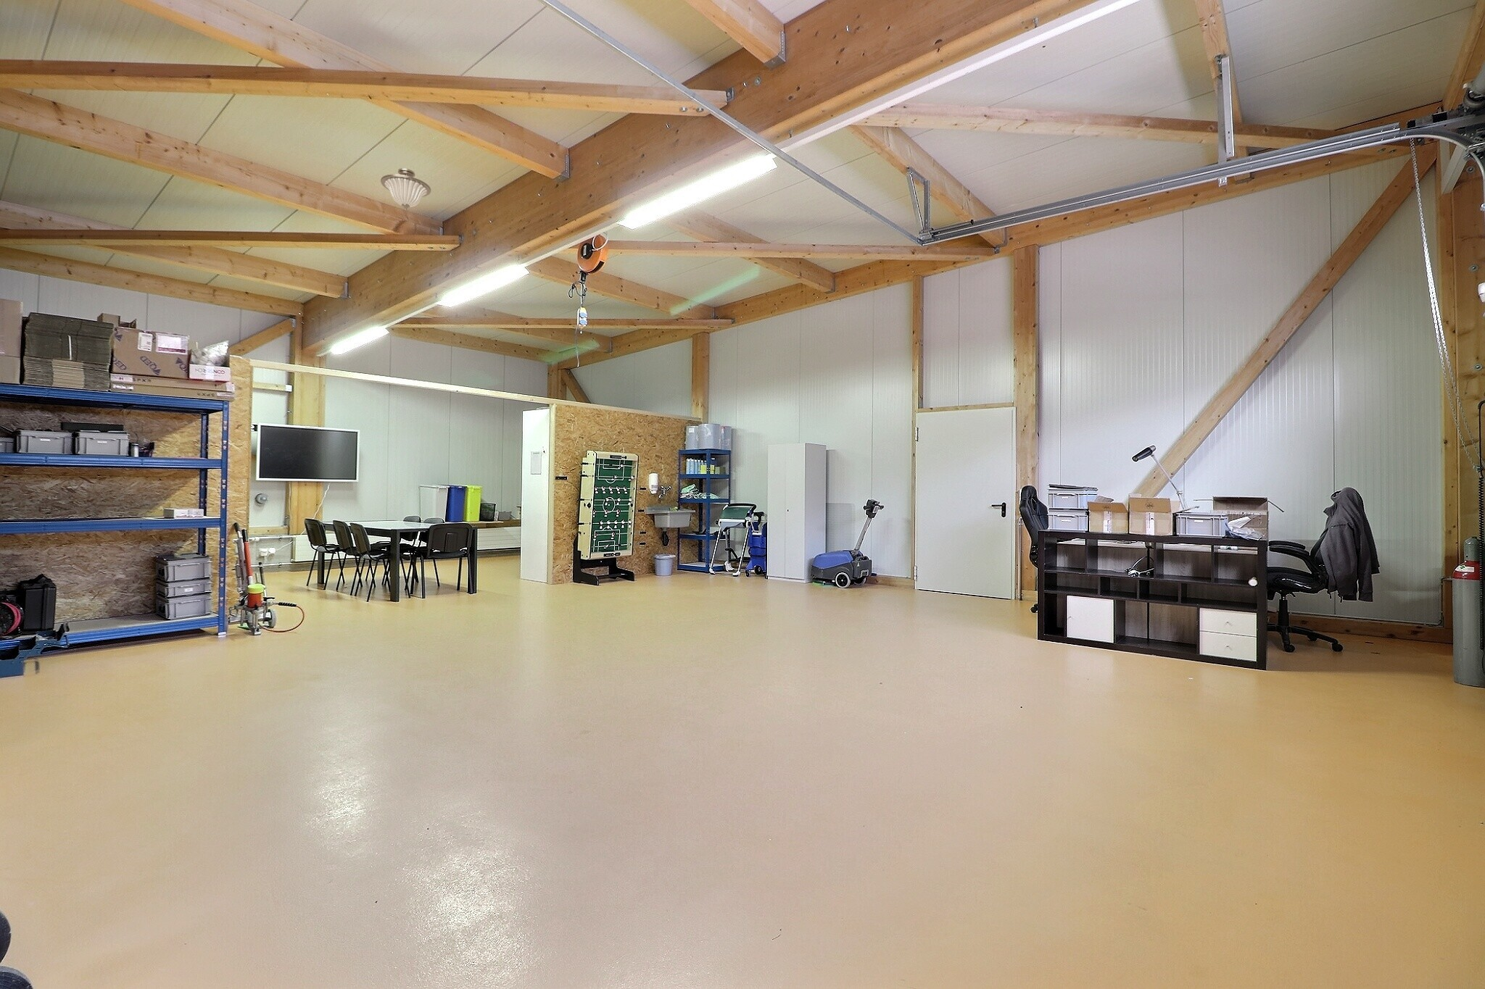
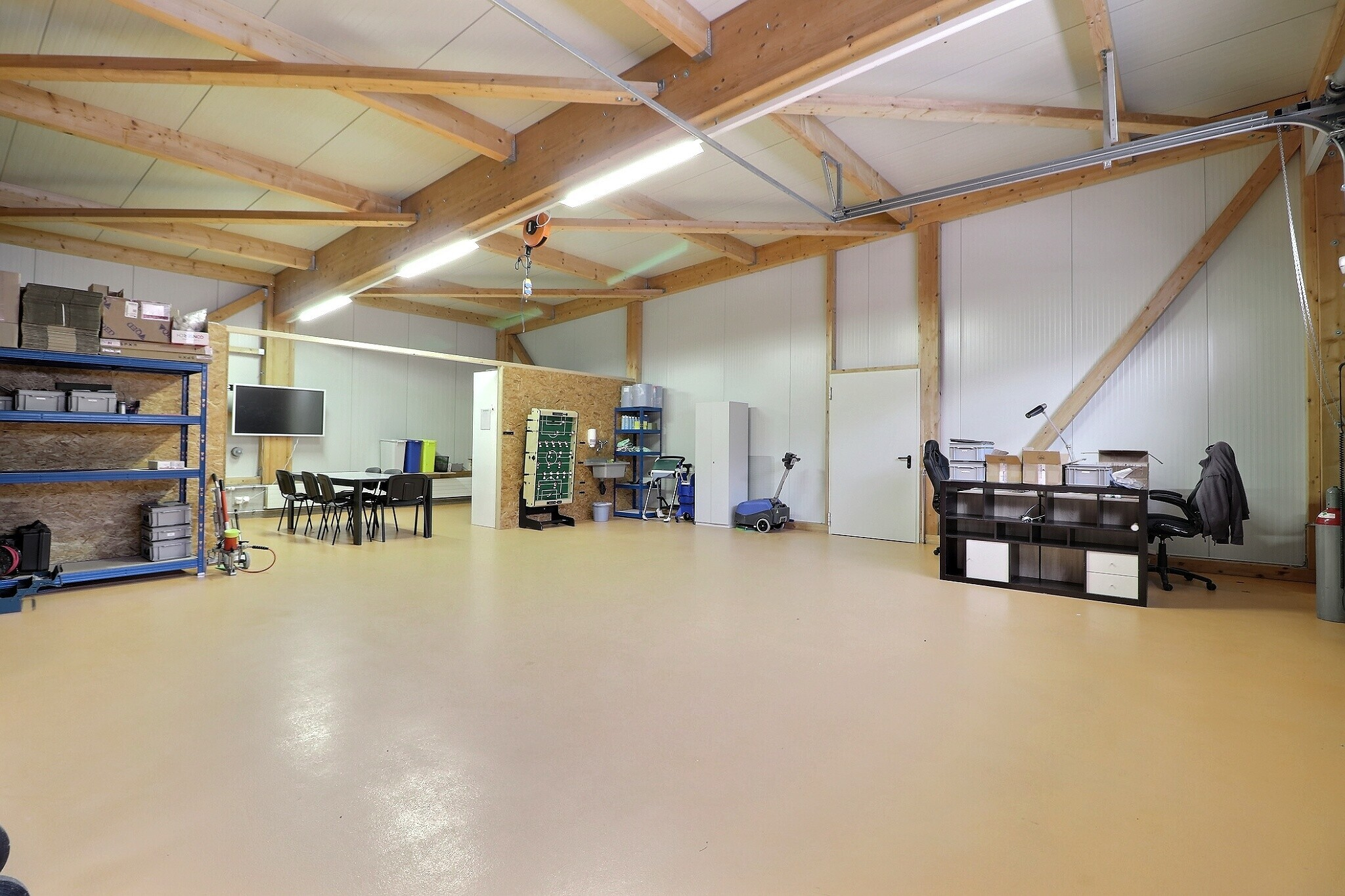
- light fixture (406, 191)
